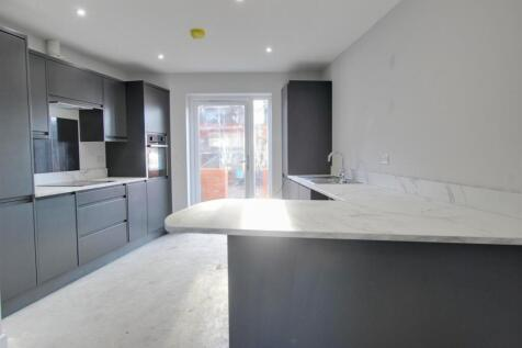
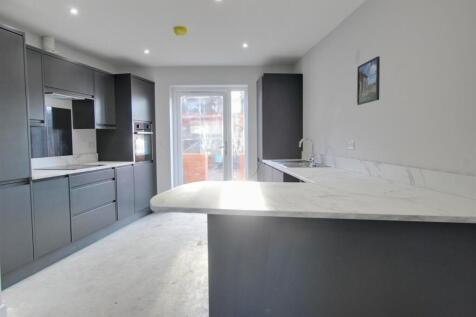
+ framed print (367, 82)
